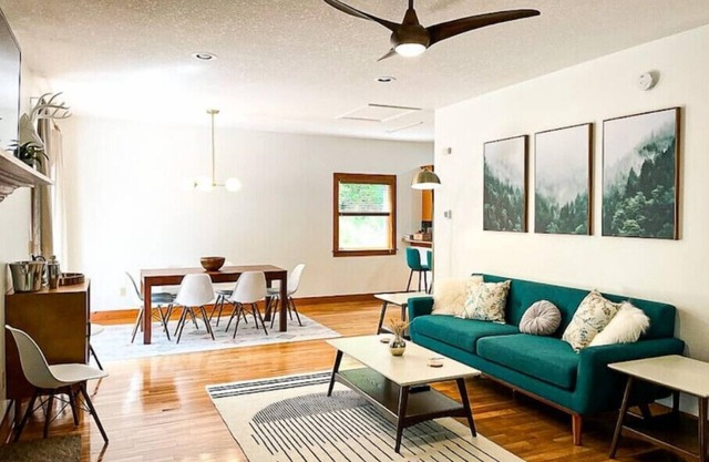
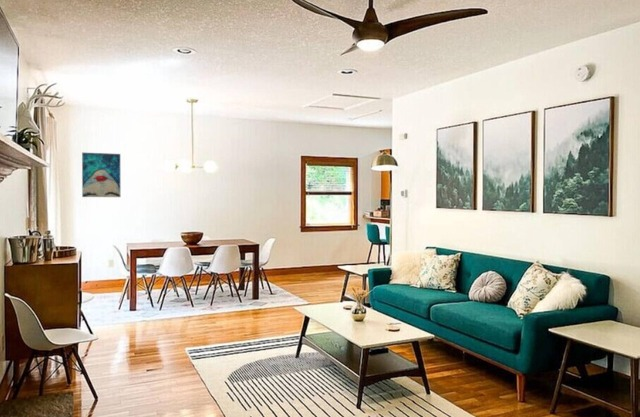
+ wall art (101, 175)
